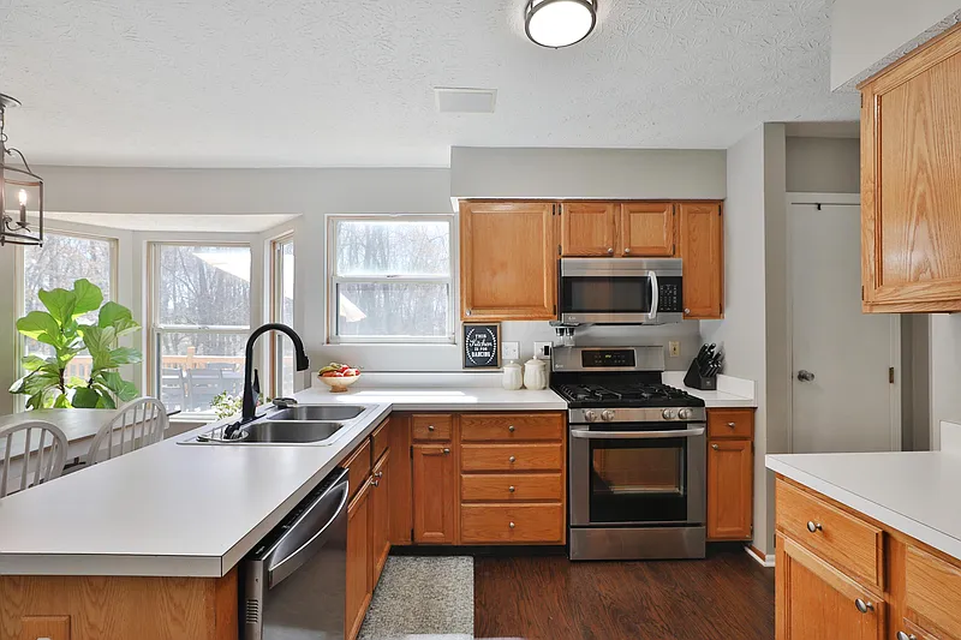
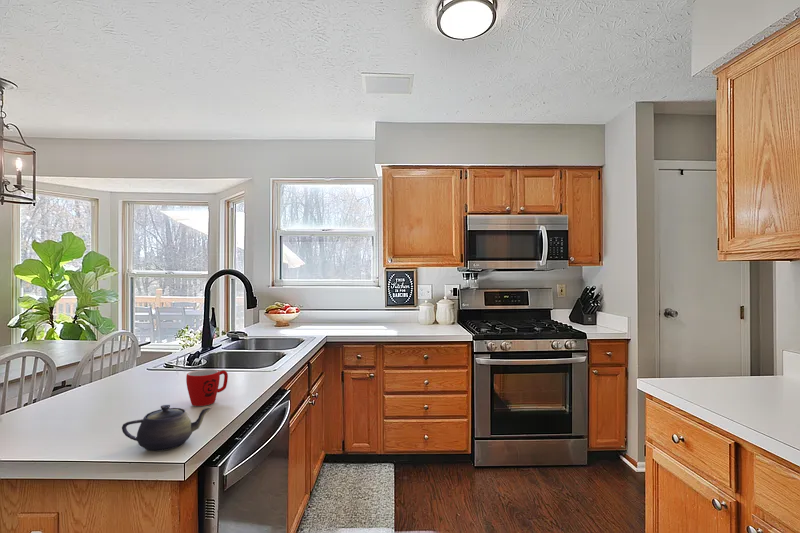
+ teapot (168, 424)
+ mug (208, 386)
